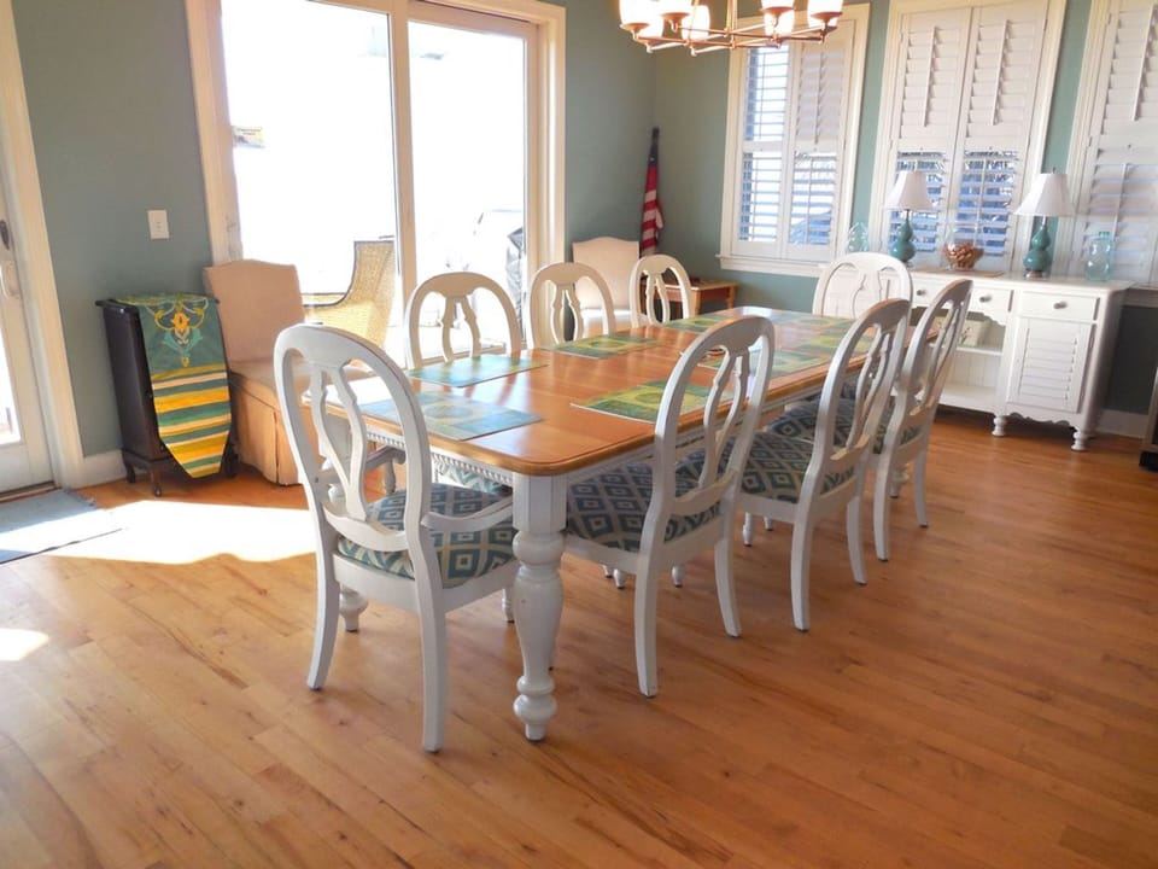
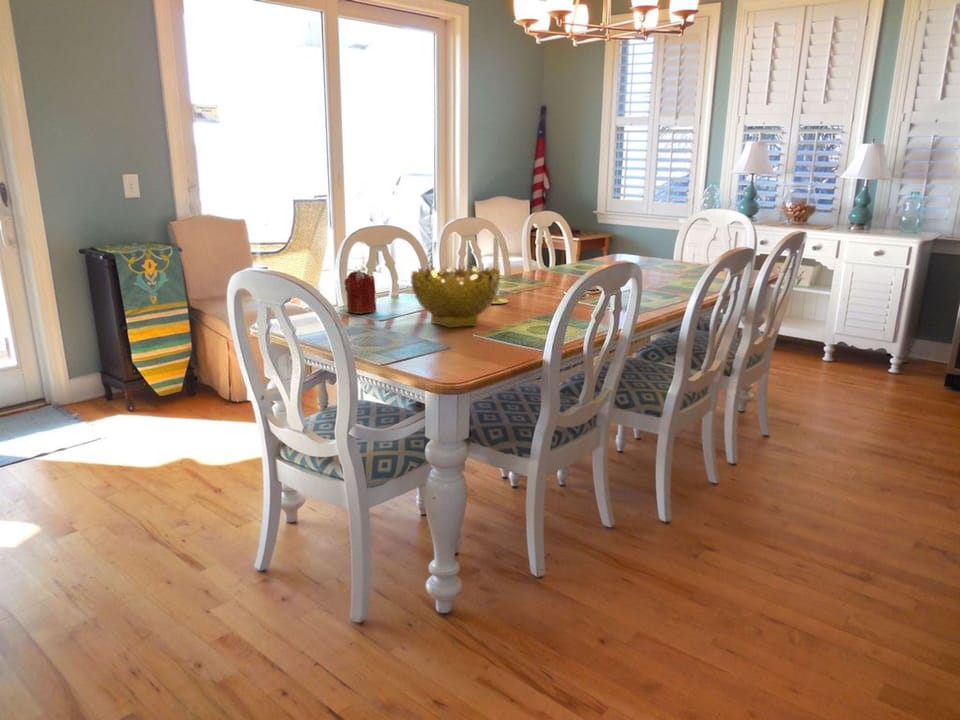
+ candle (495, 266)
+ decorative bowl (455, 294)
+ candle (360, 290)
